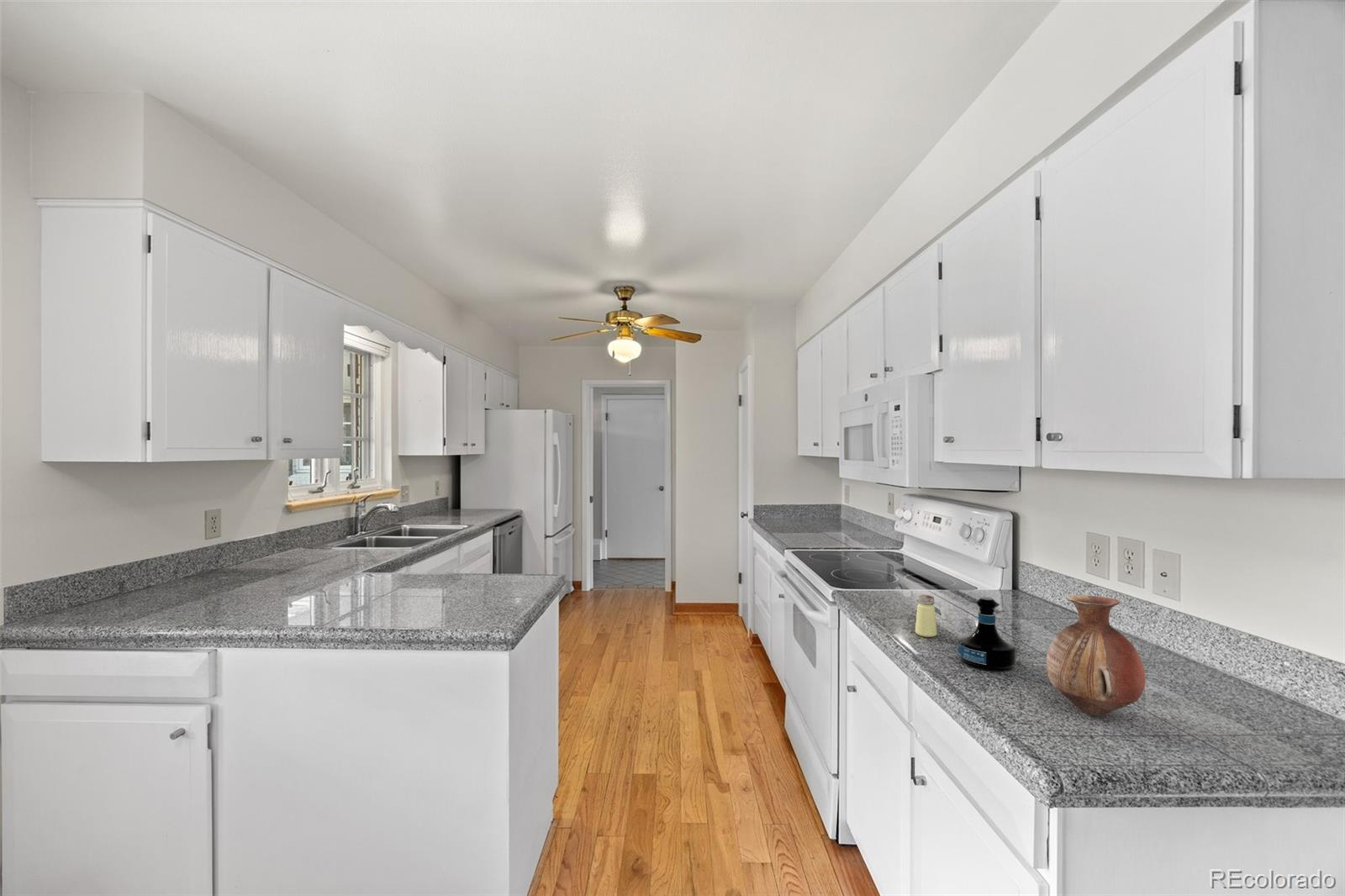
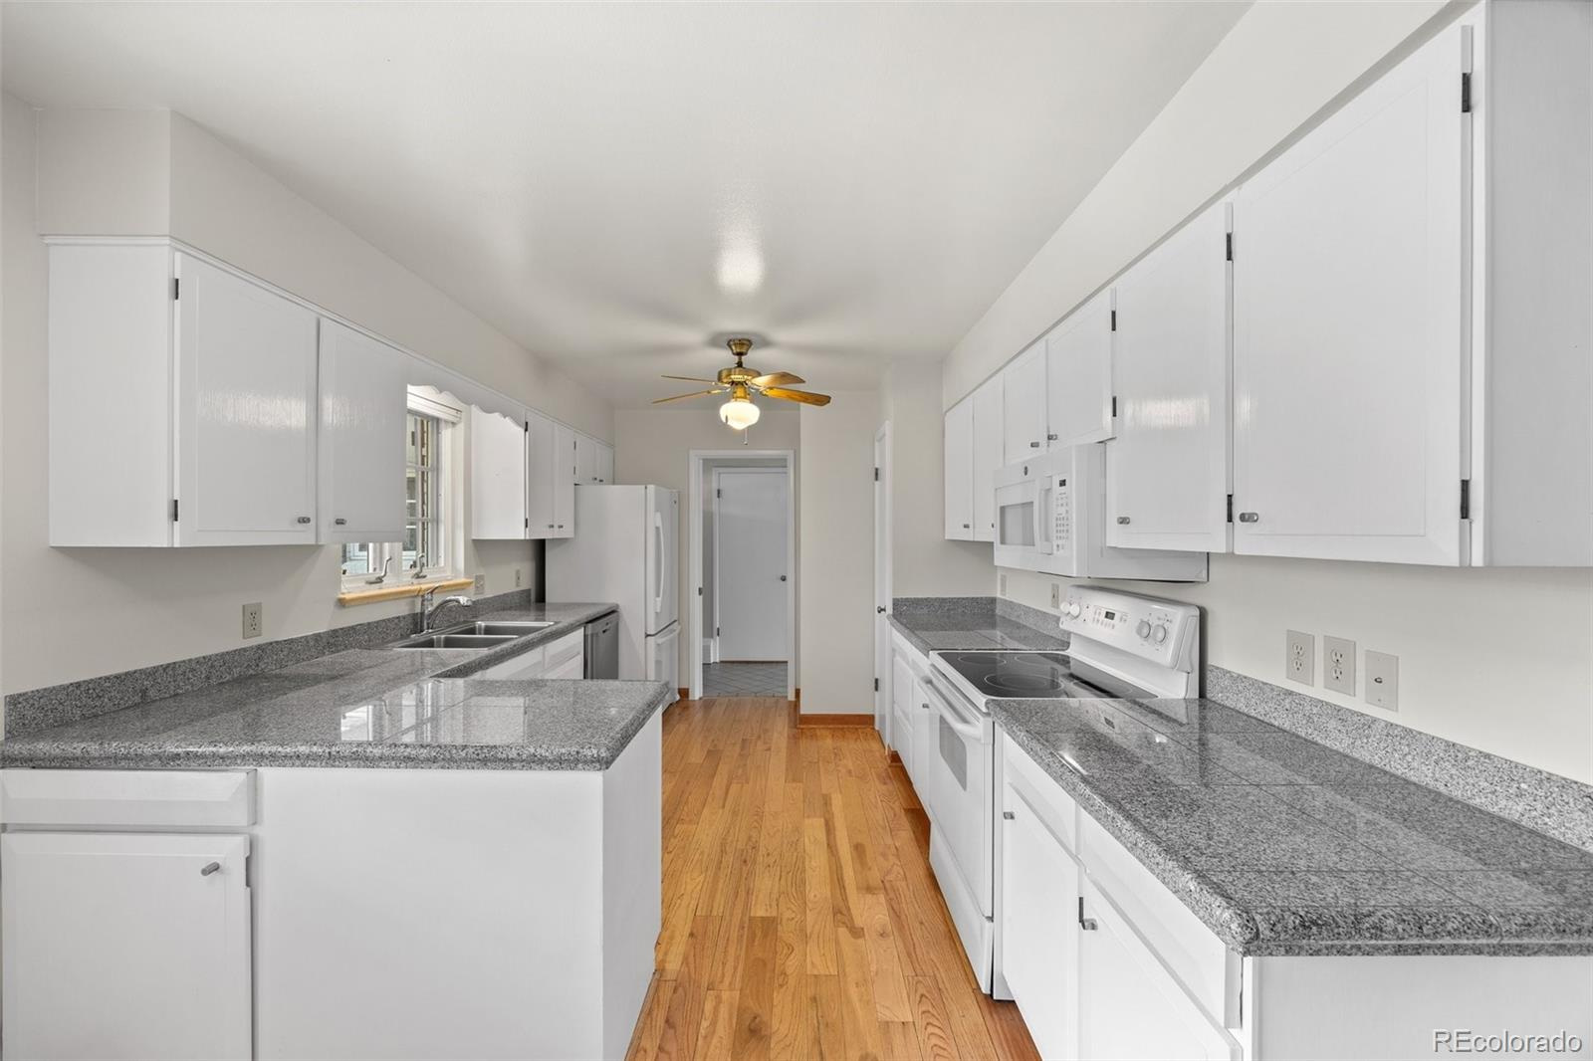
- saltshaker (926, 614)
- tequila bottle (986, 630)
- vase (1094, 656)
